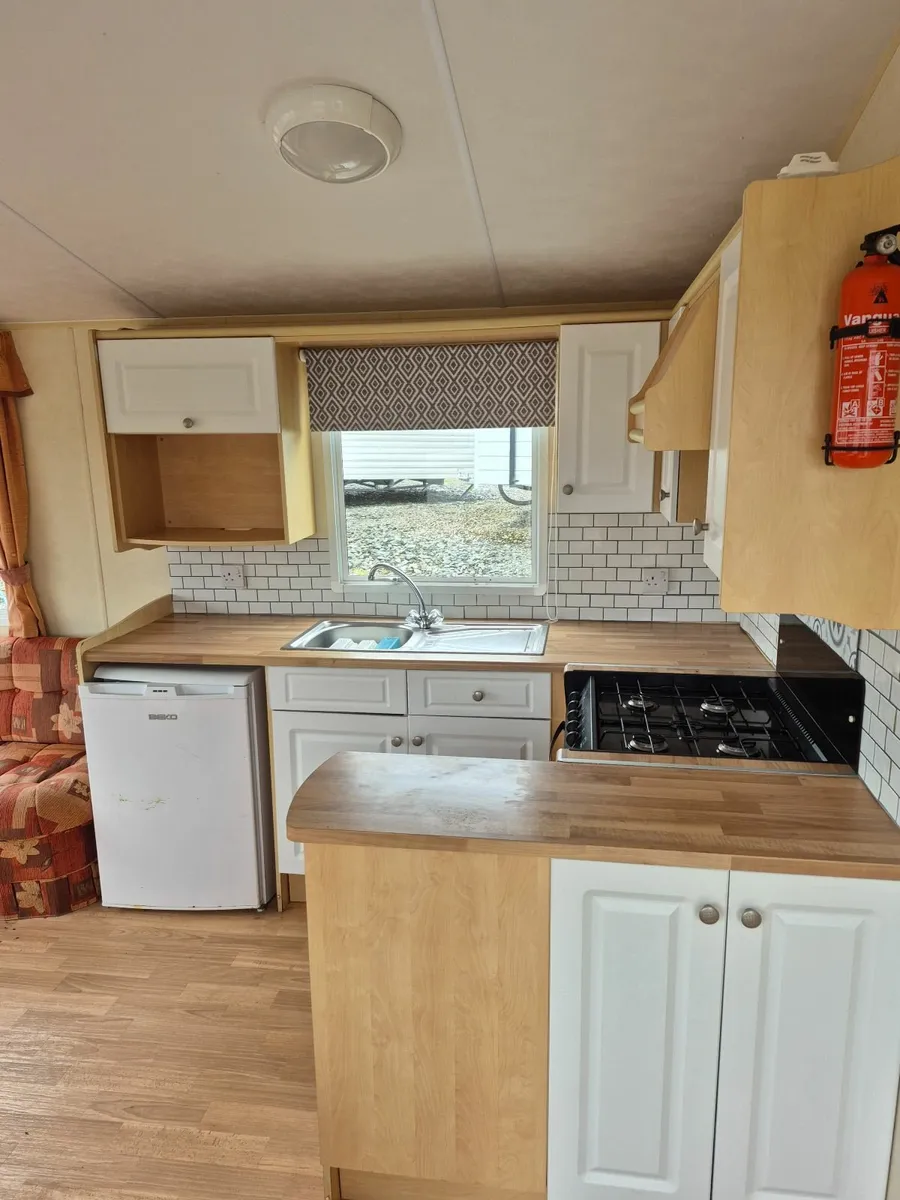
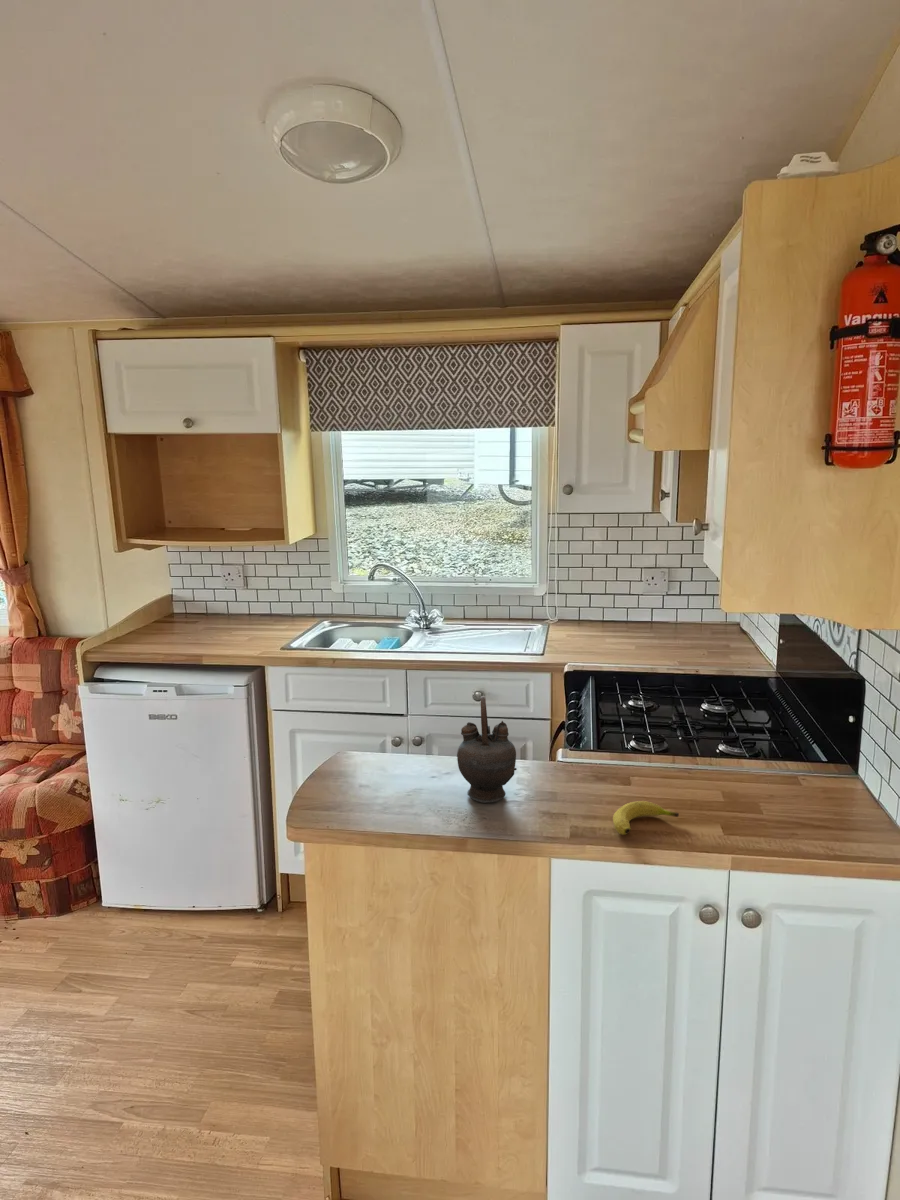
+ teapot (487, 744)
+ fruit (645, 815)
